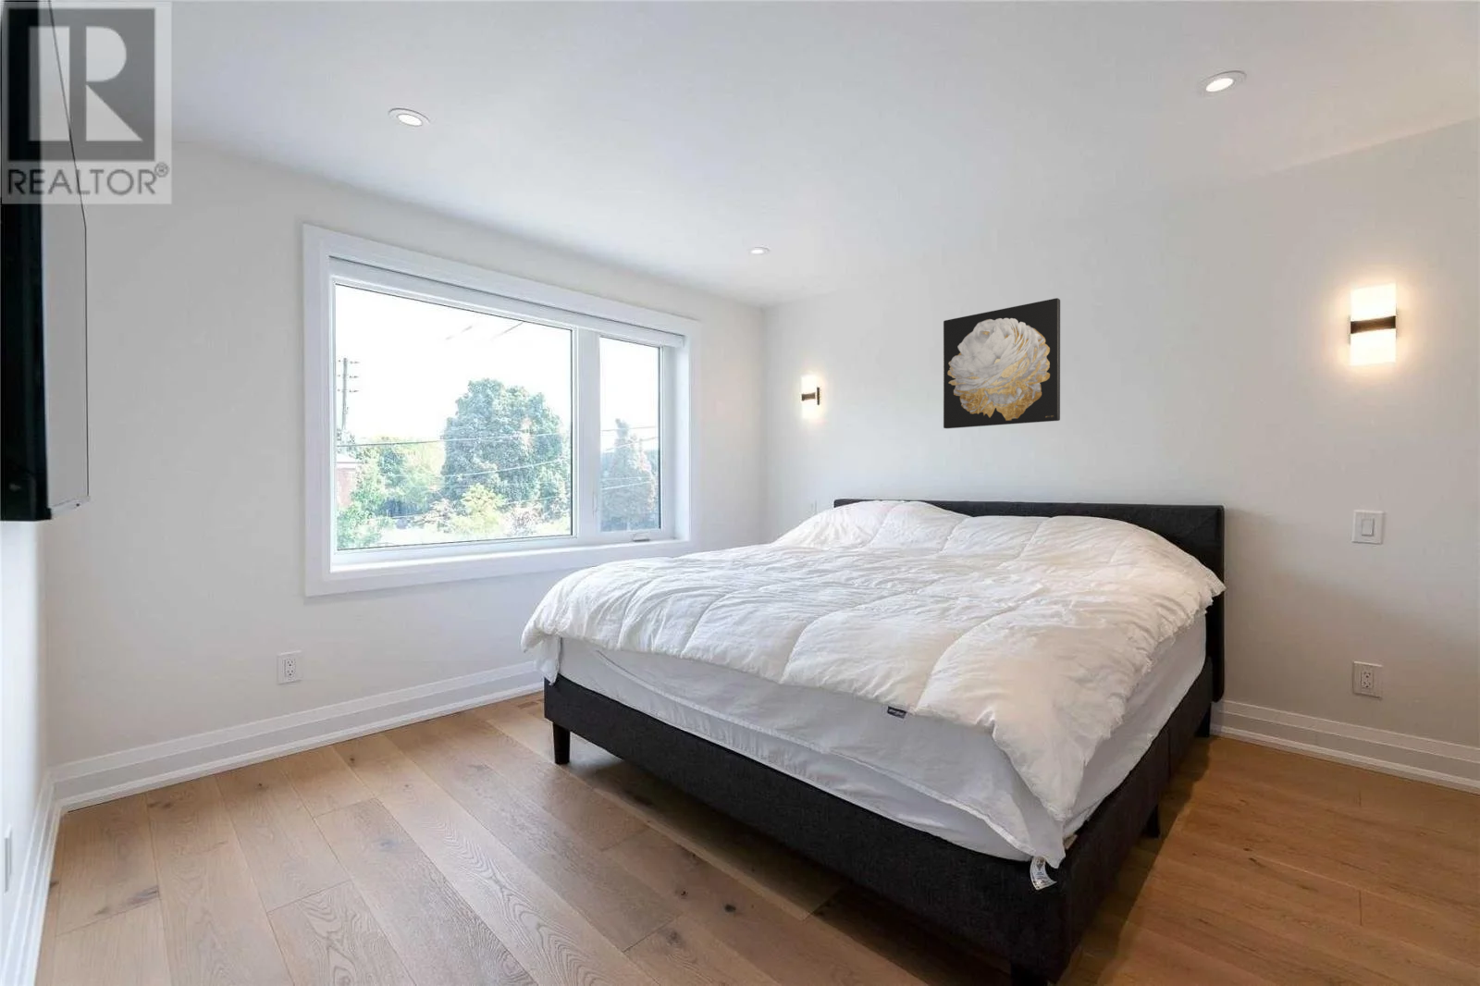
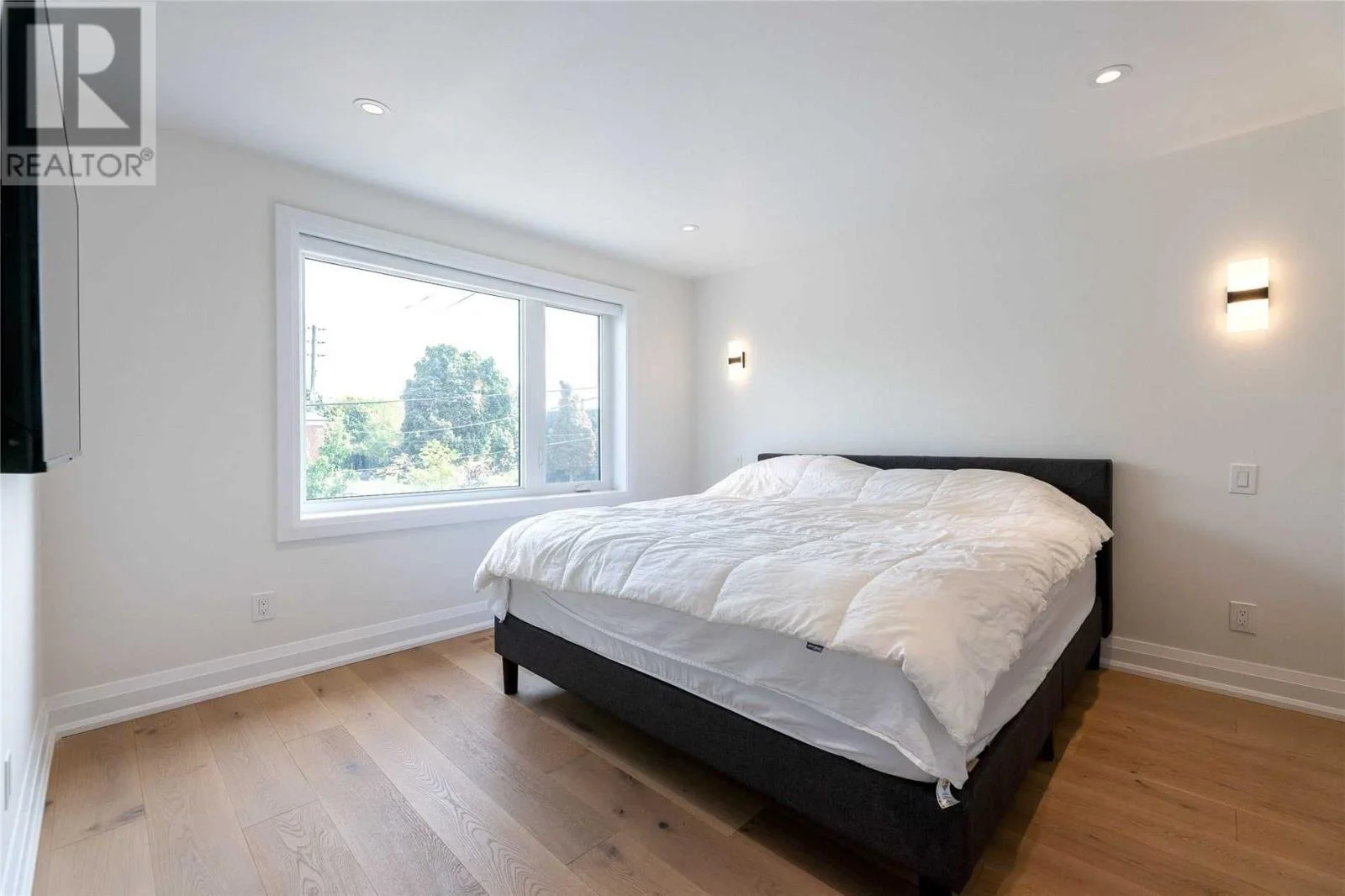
- wall art (998, 368)
